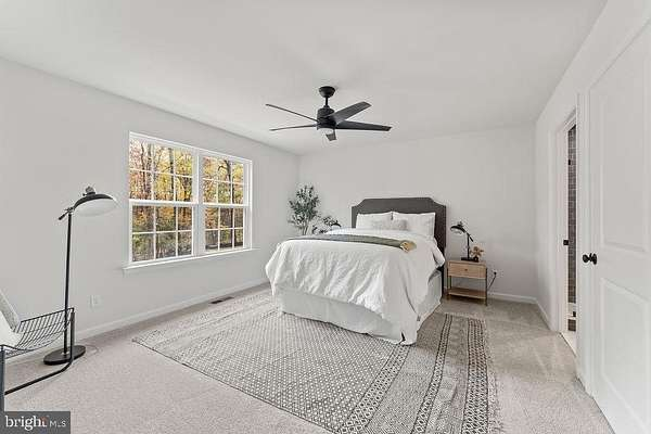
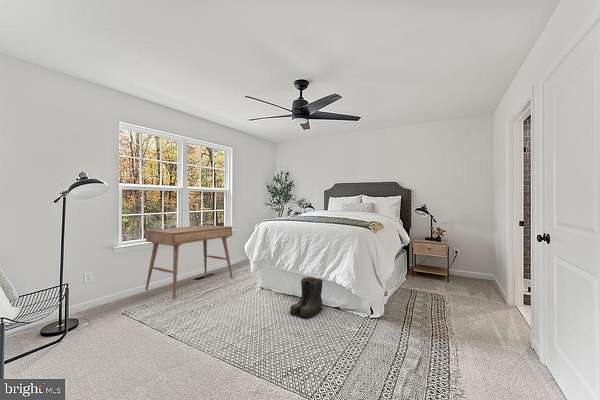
+ desk (204, 256)
+ boots (307, 295)
